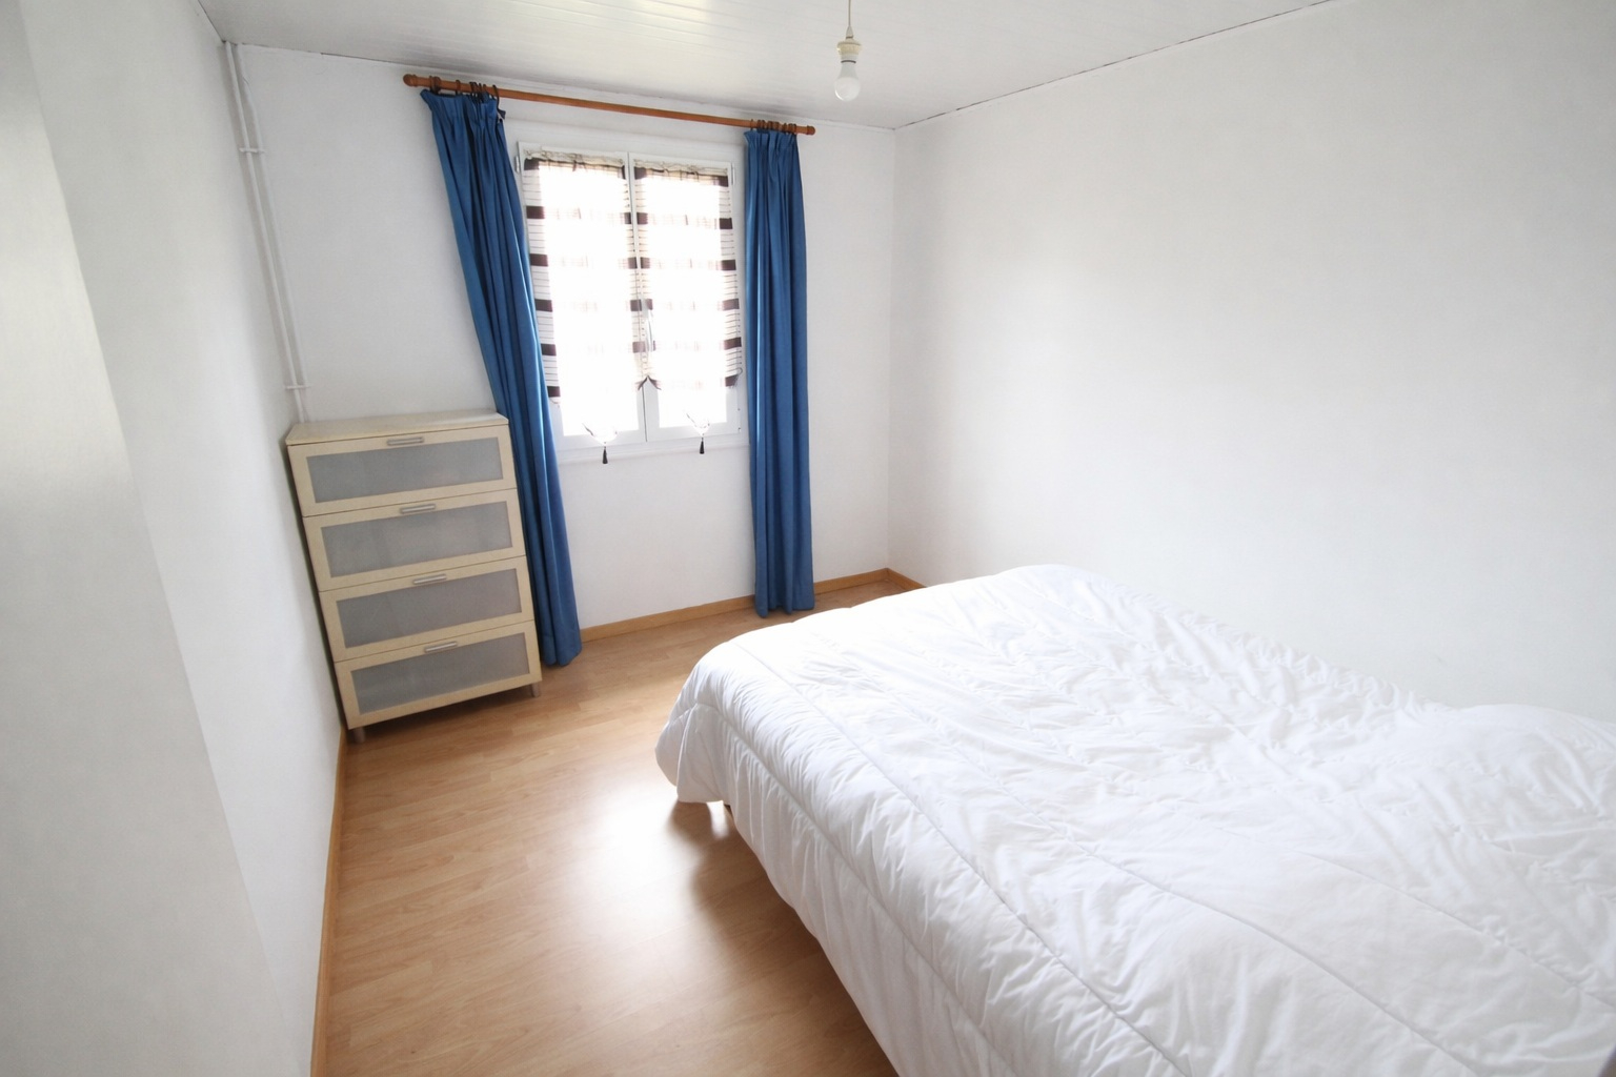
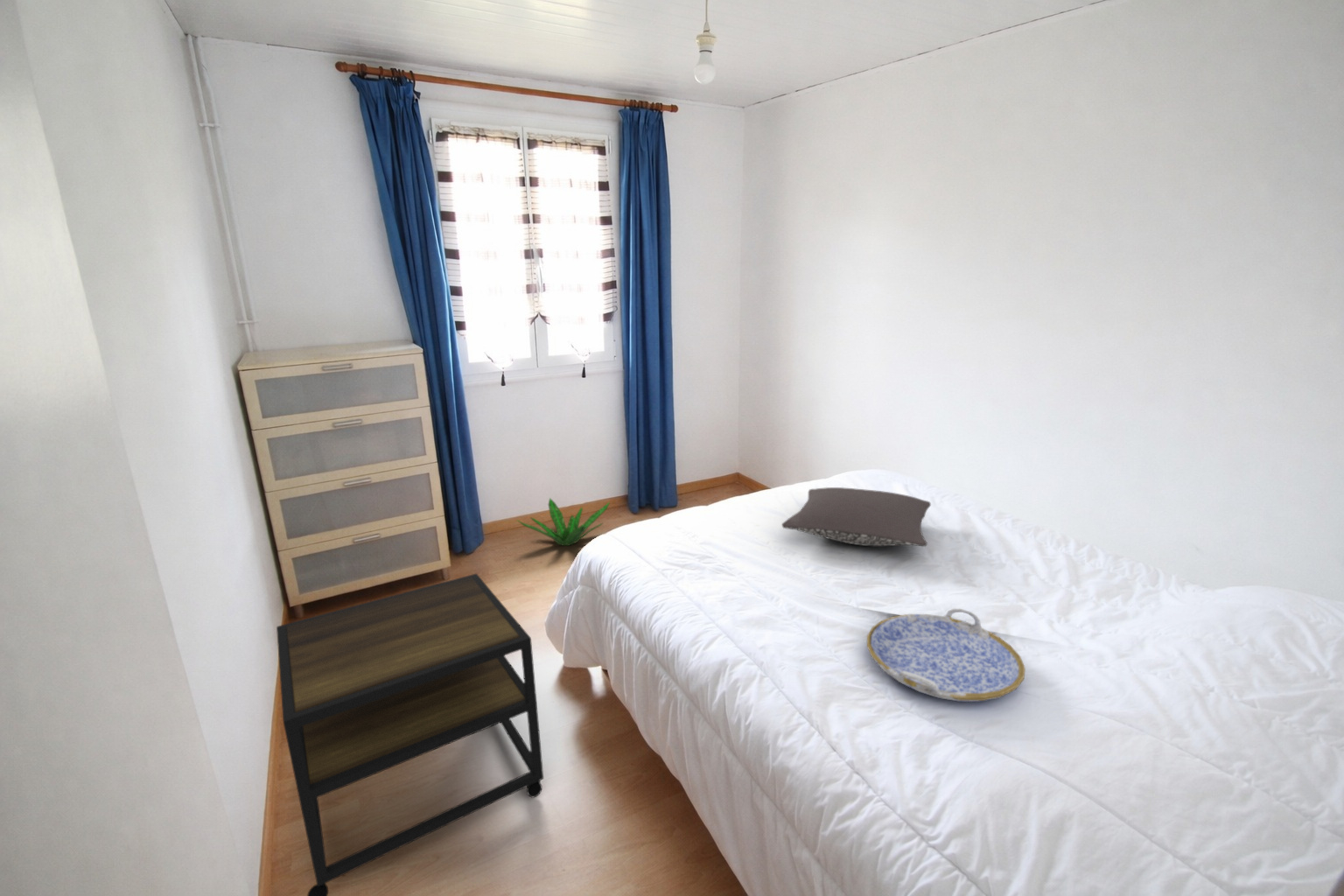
+ side table (407, 711)
+ decorative plant (565, 526)
+ pillow (859, 514)
+ serving tray (942, 653)
